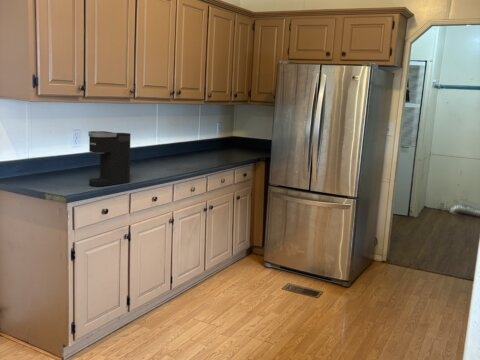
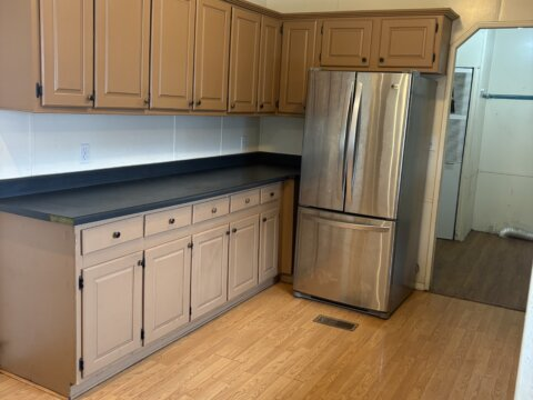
- coffee maker (109, 157)
